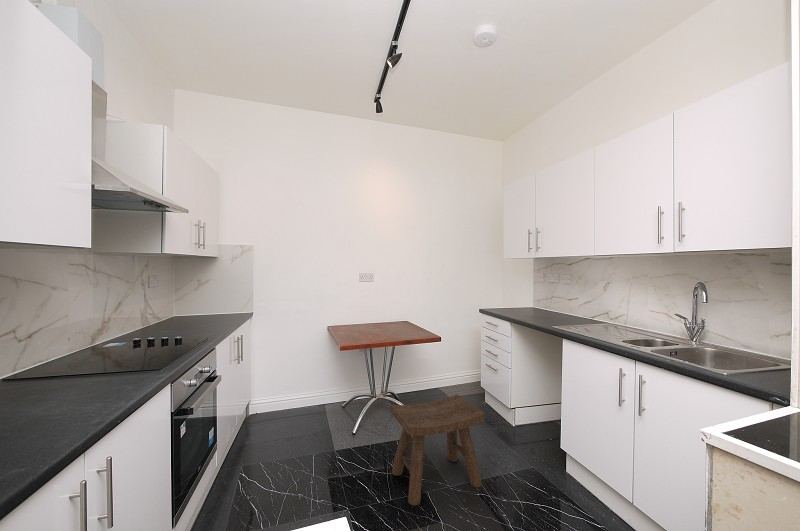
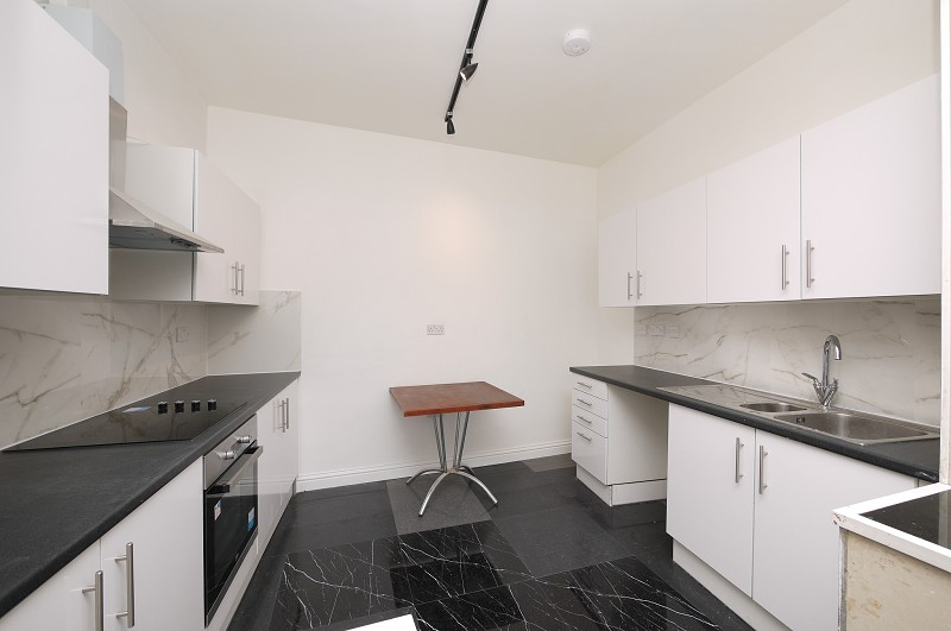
- stool (434, 434)
